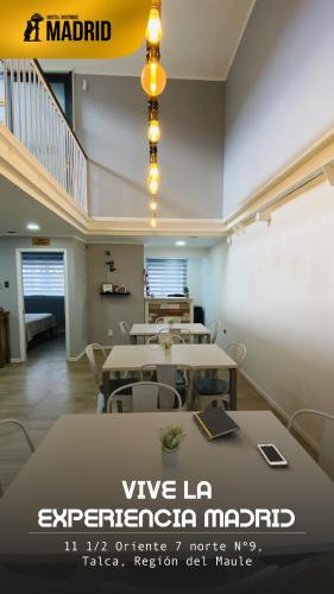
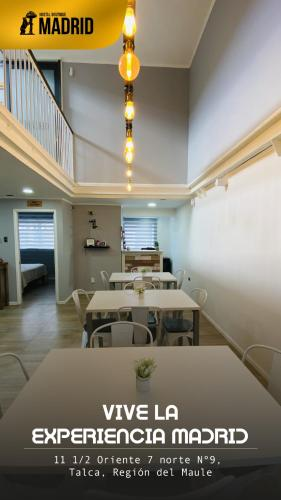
- cell phone (271, 454)
- notepad (214, 422)
